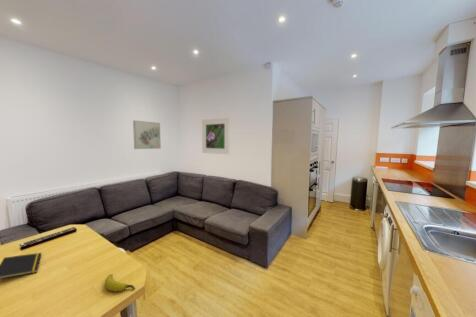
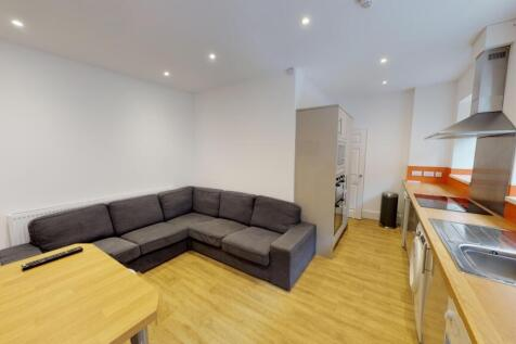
- wall art (147, 135)
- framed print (215, 136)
- notepad (20, 264)
- banana (117, 282)
